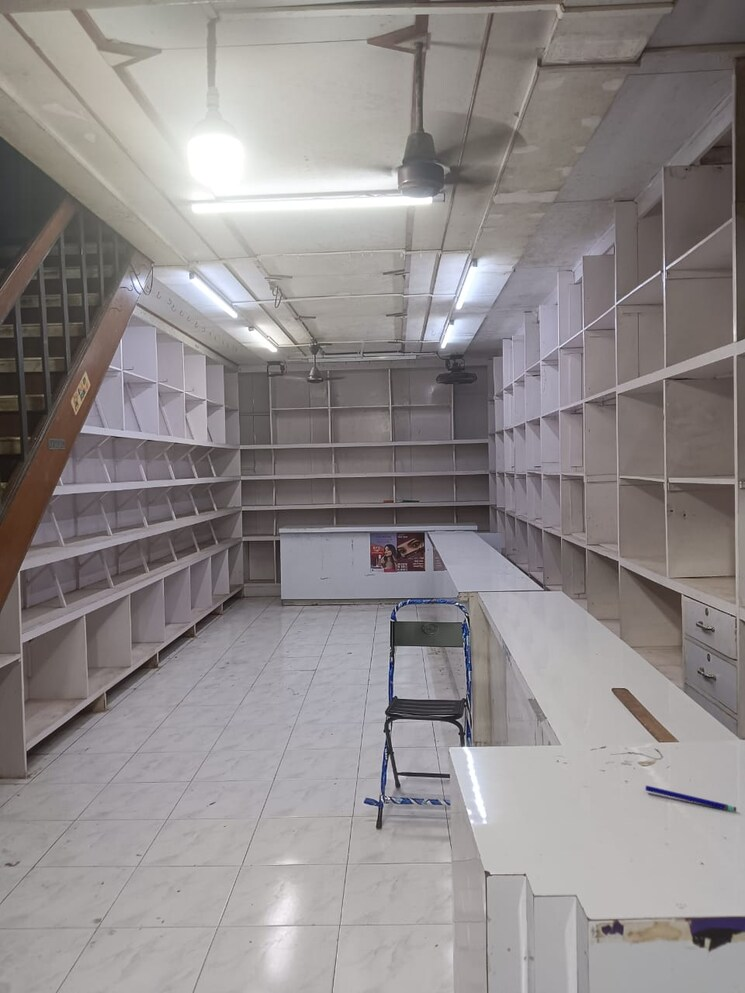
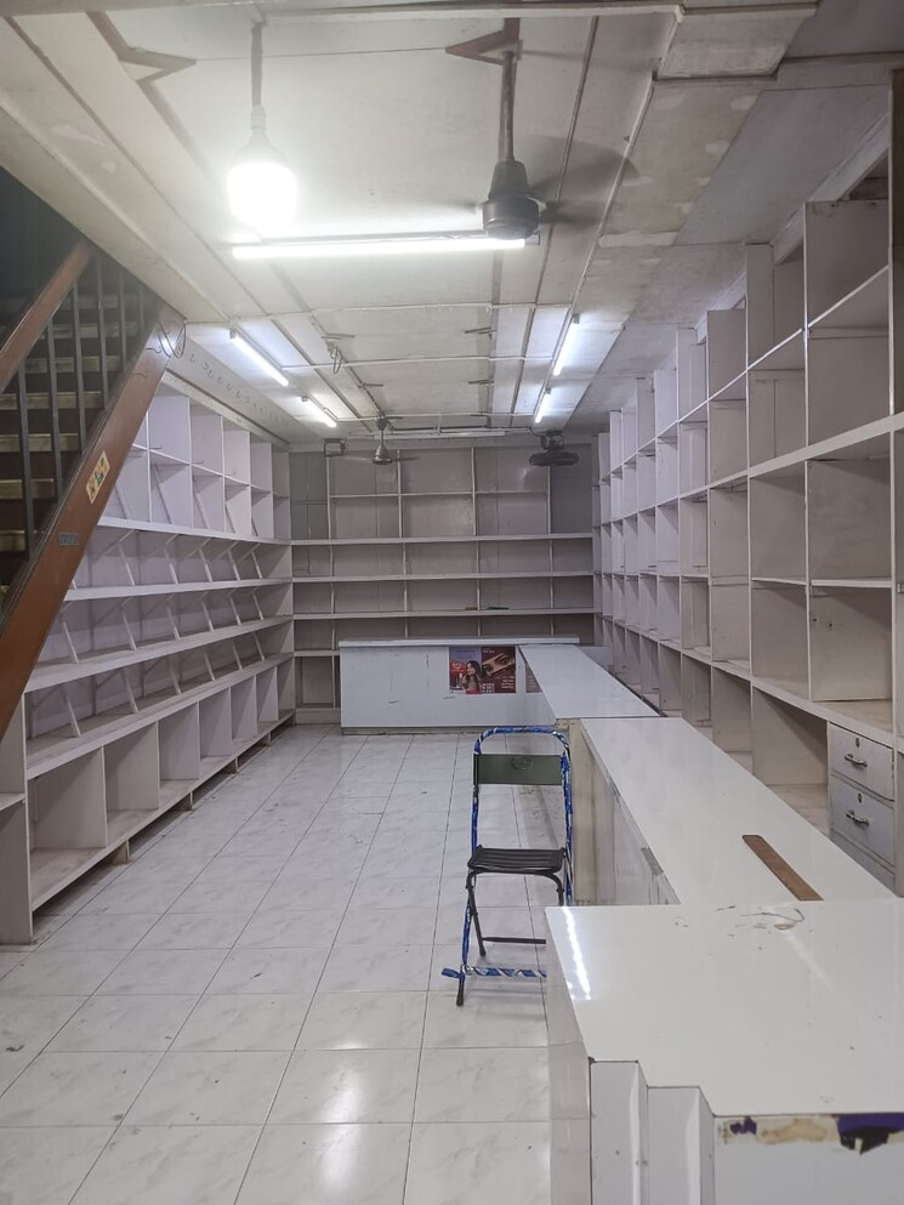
- pen (689, 798)
